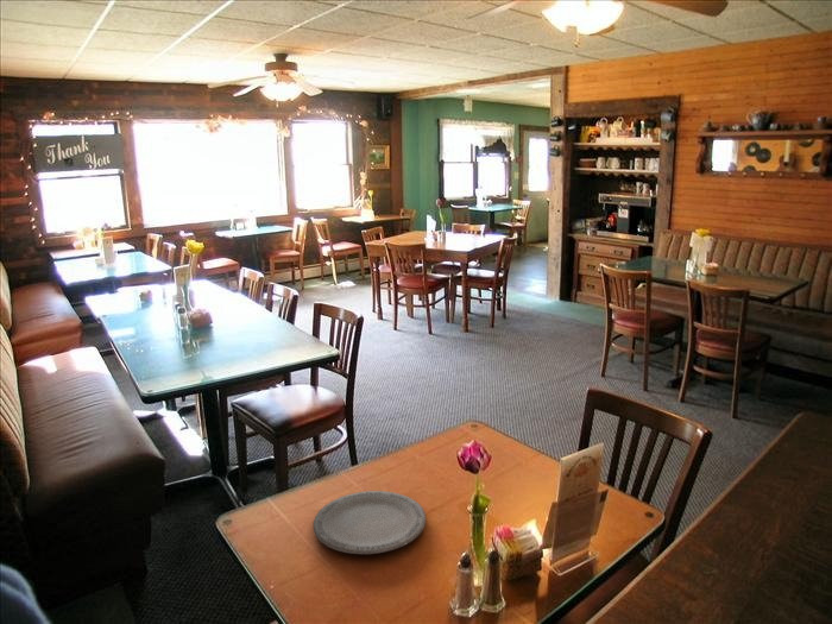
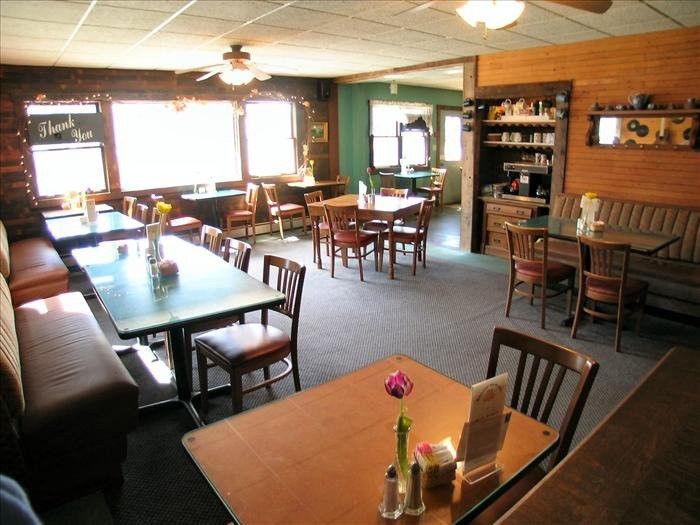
- plate (370, 521)
